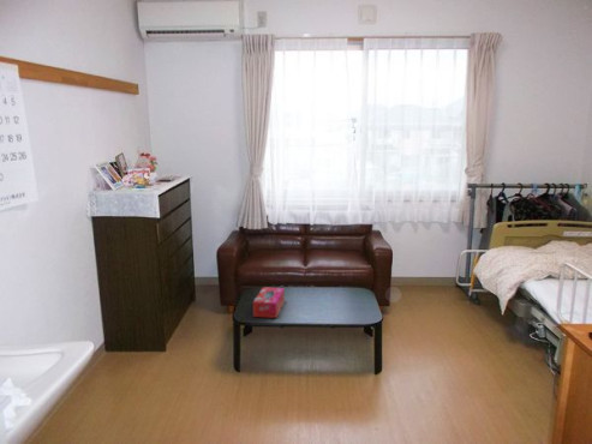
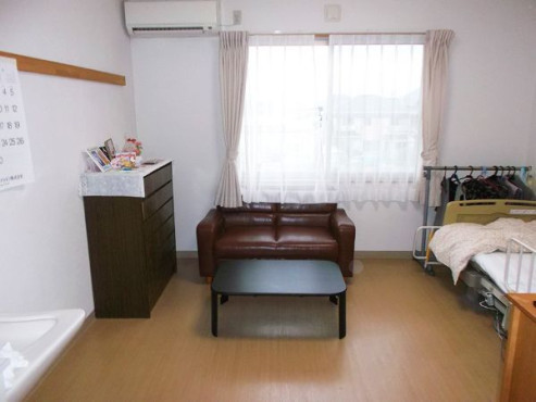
- tissue box (269, 301)
